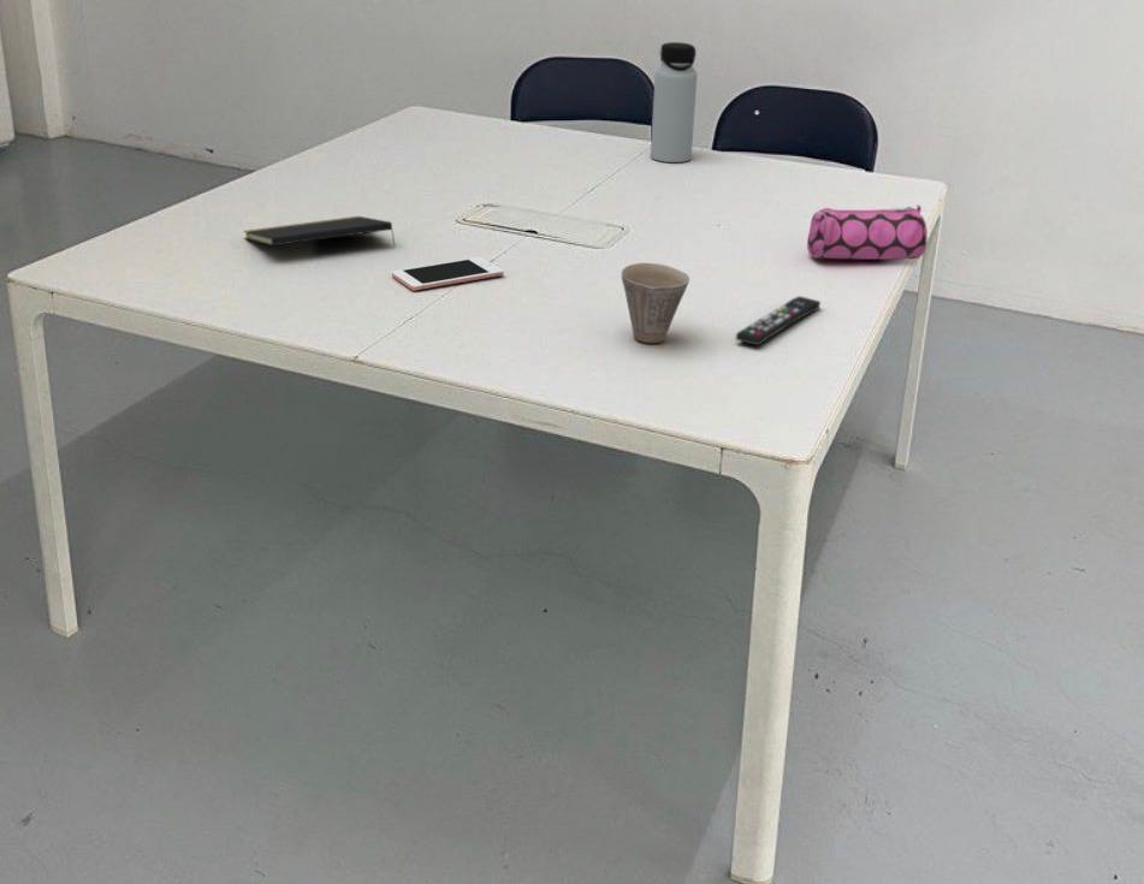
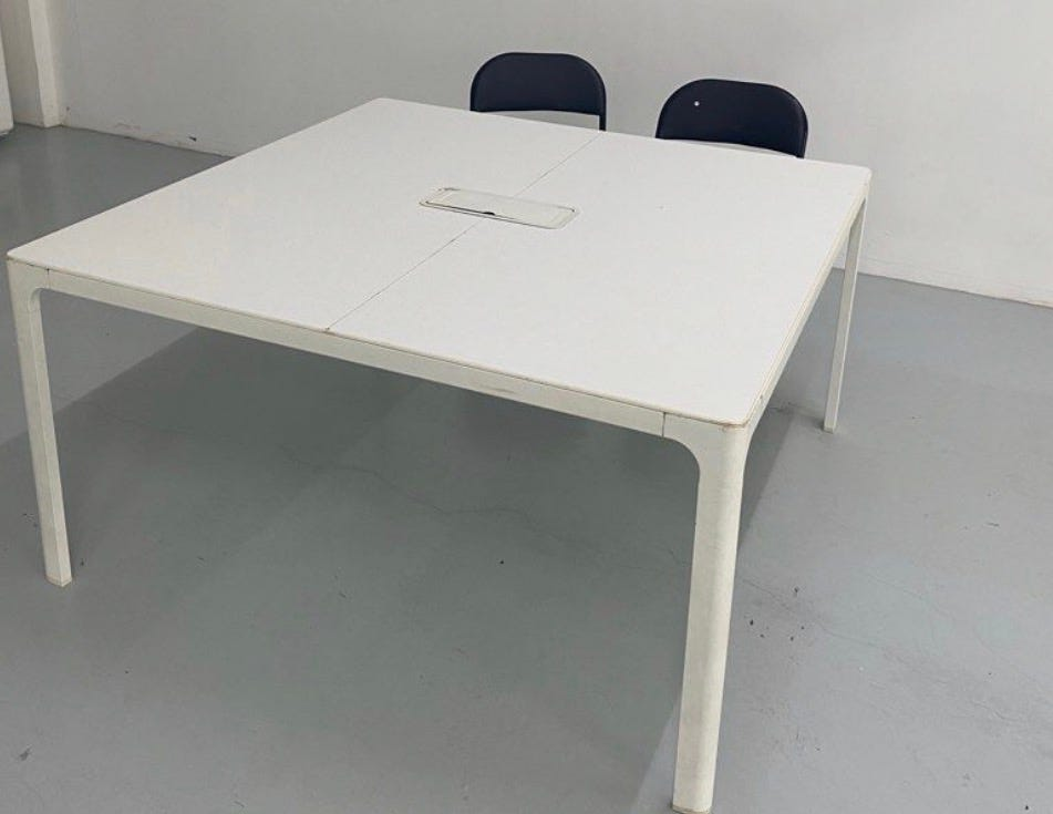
- pencil case (866, 231)
- notepad (316, 230)
- cup (653, 305)
- remote control (780, 320)
- cell phone (447, 273)
- water bottle (674, 102)
